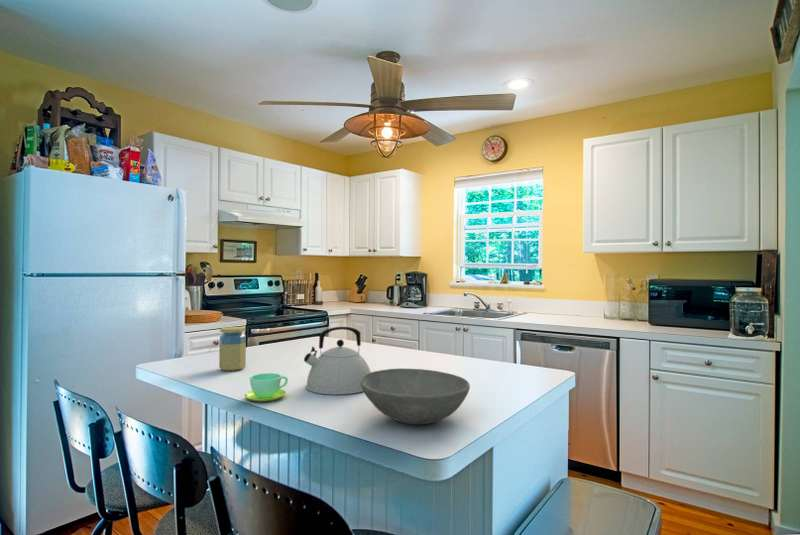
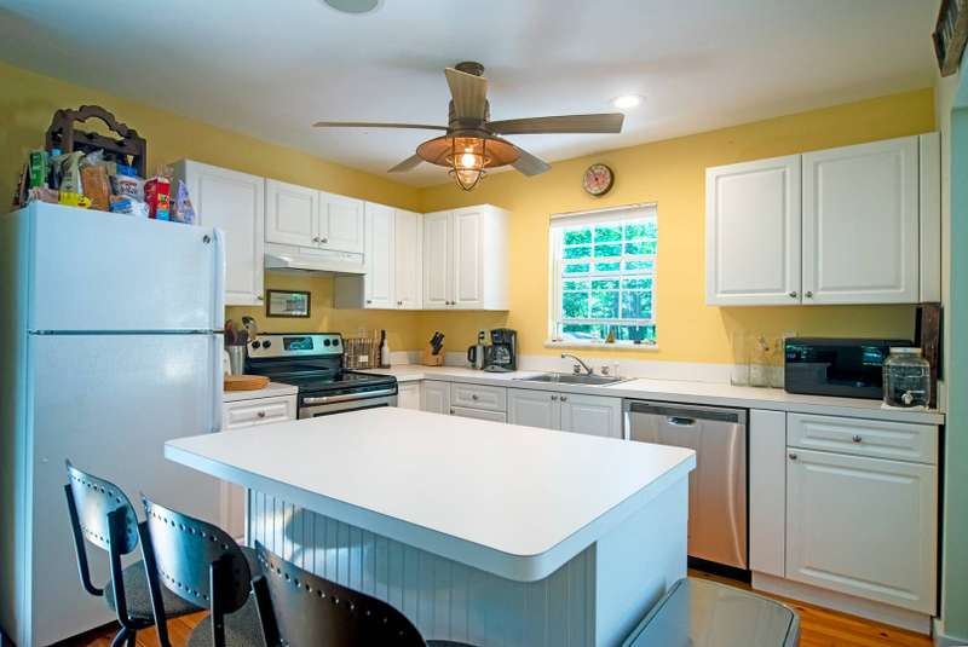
- cup (266, 387)
- kettle (338, 356)
- jar (232, 348)
- bowl (414, 399)
